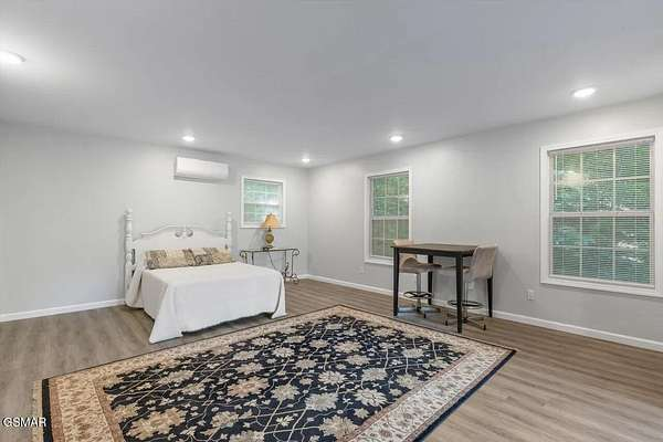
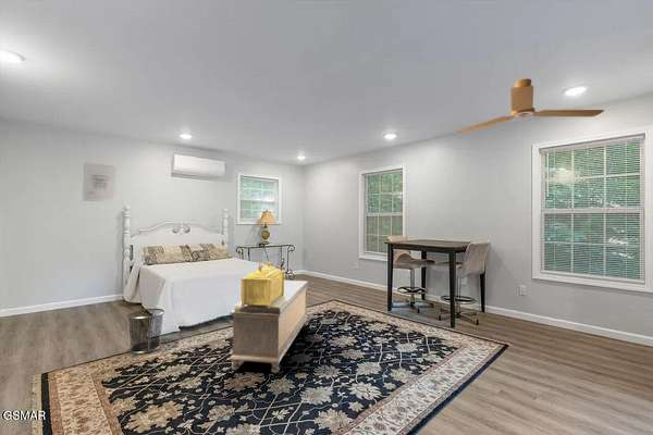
+ ceiling fan (522, 92)
+ wall art (99, 183)
+ bench (275, 316)
+ waste bin (145, 330)
+ decorative box (264, 279)
